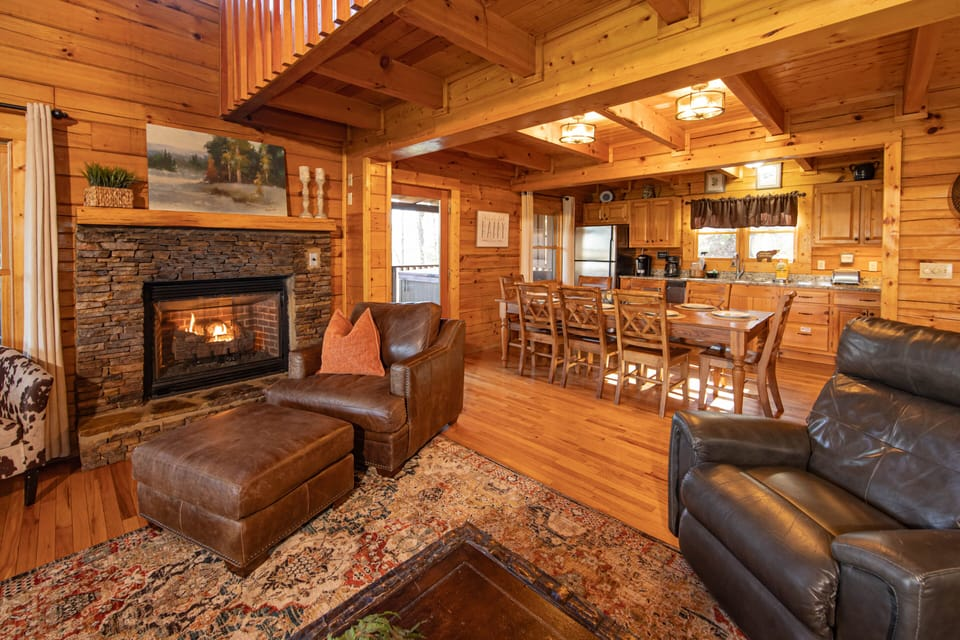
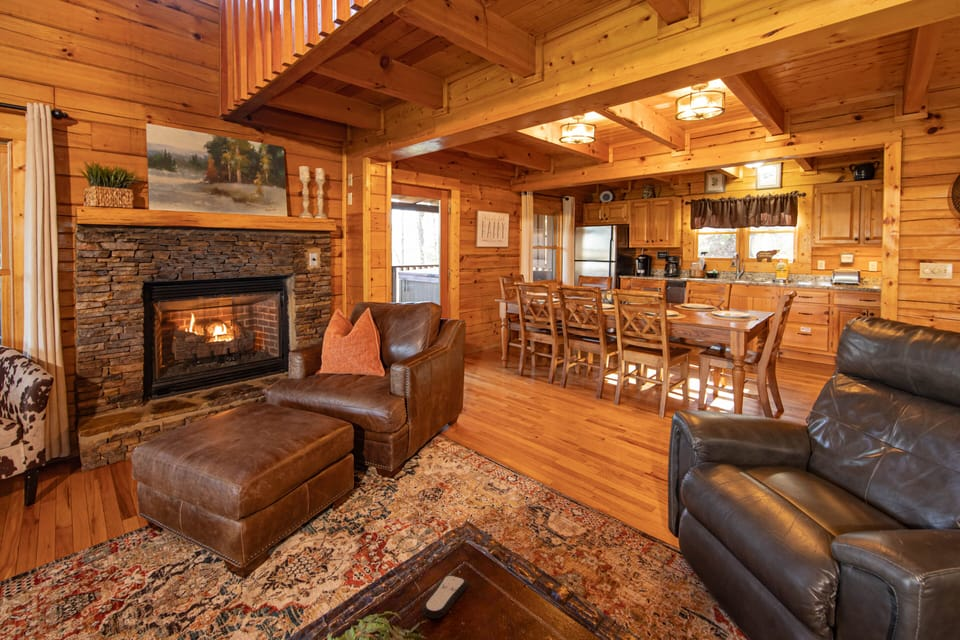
+ remote control (444, 595)
